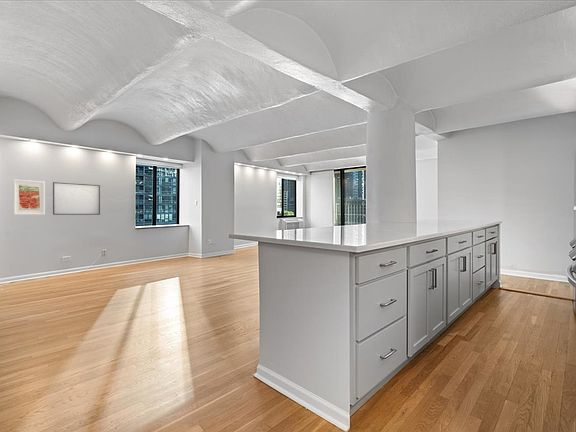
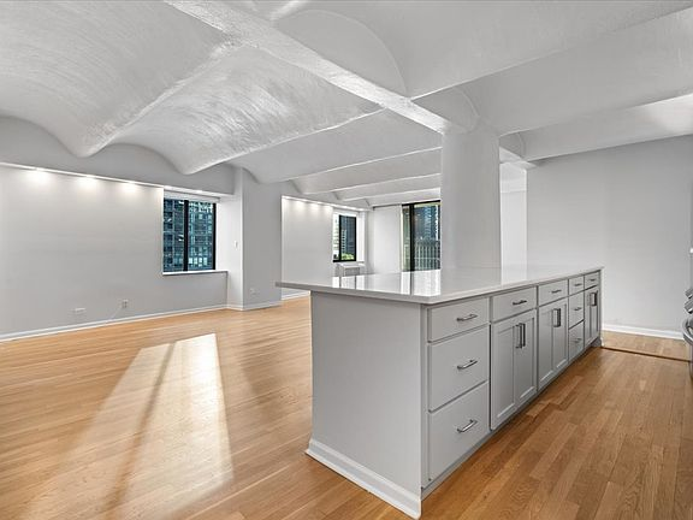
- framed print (77, 199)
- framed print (29, 197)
